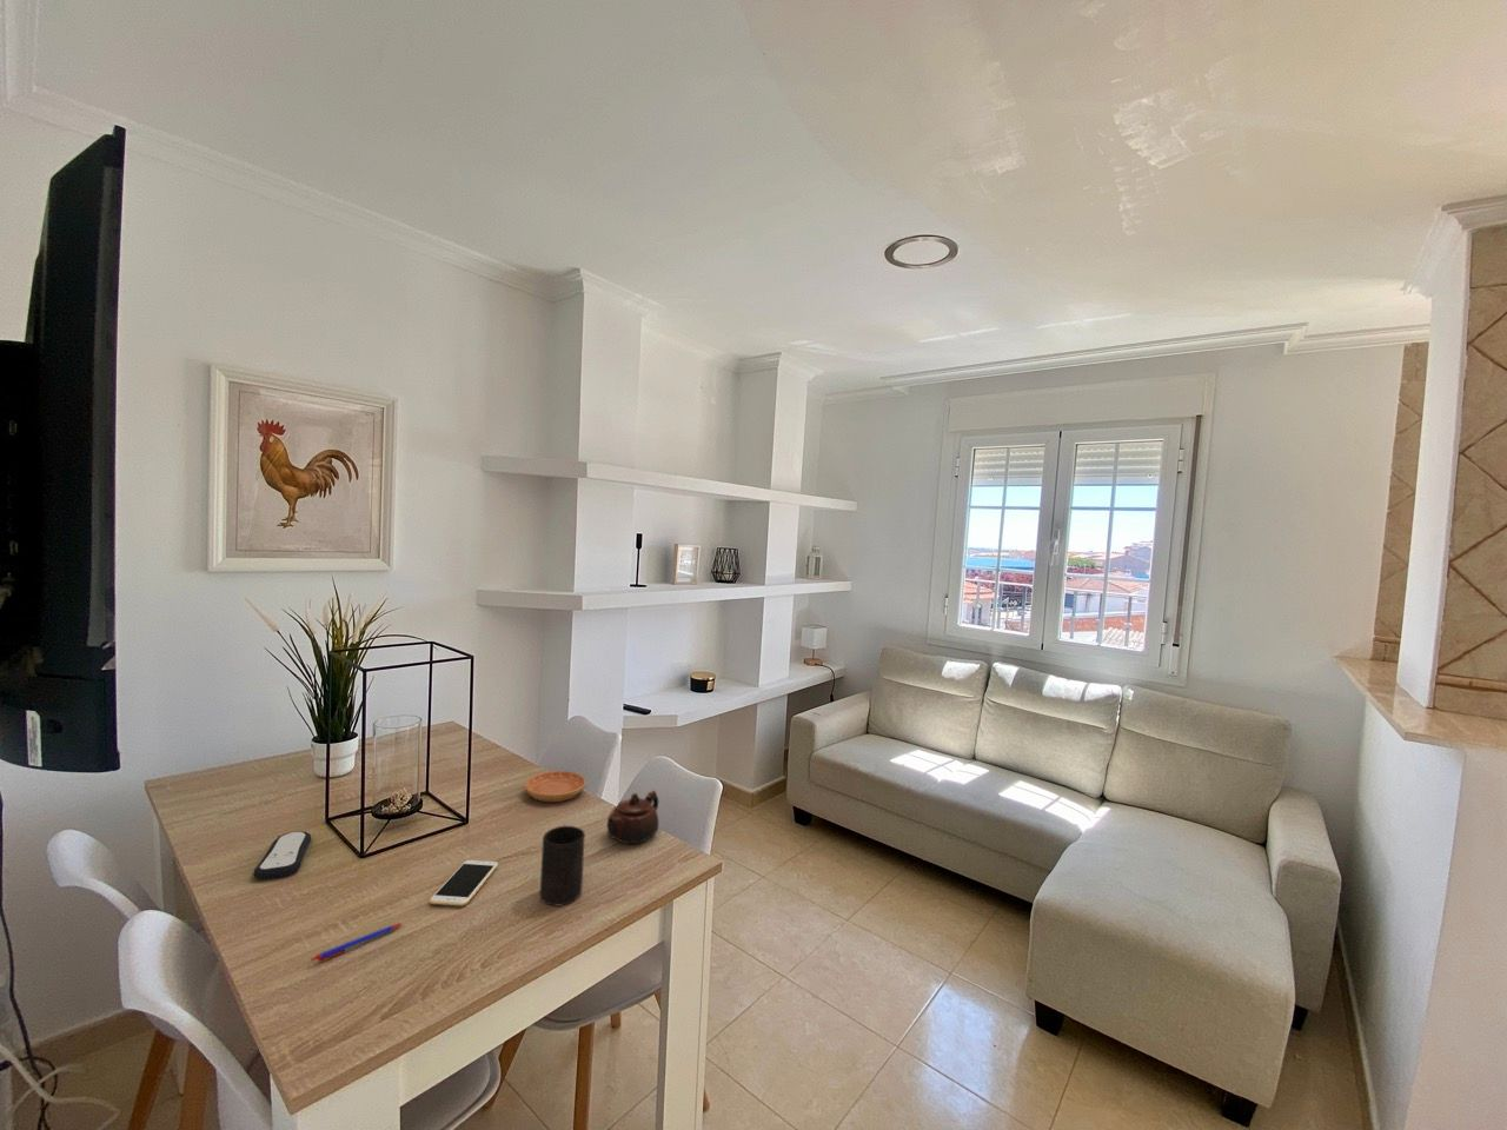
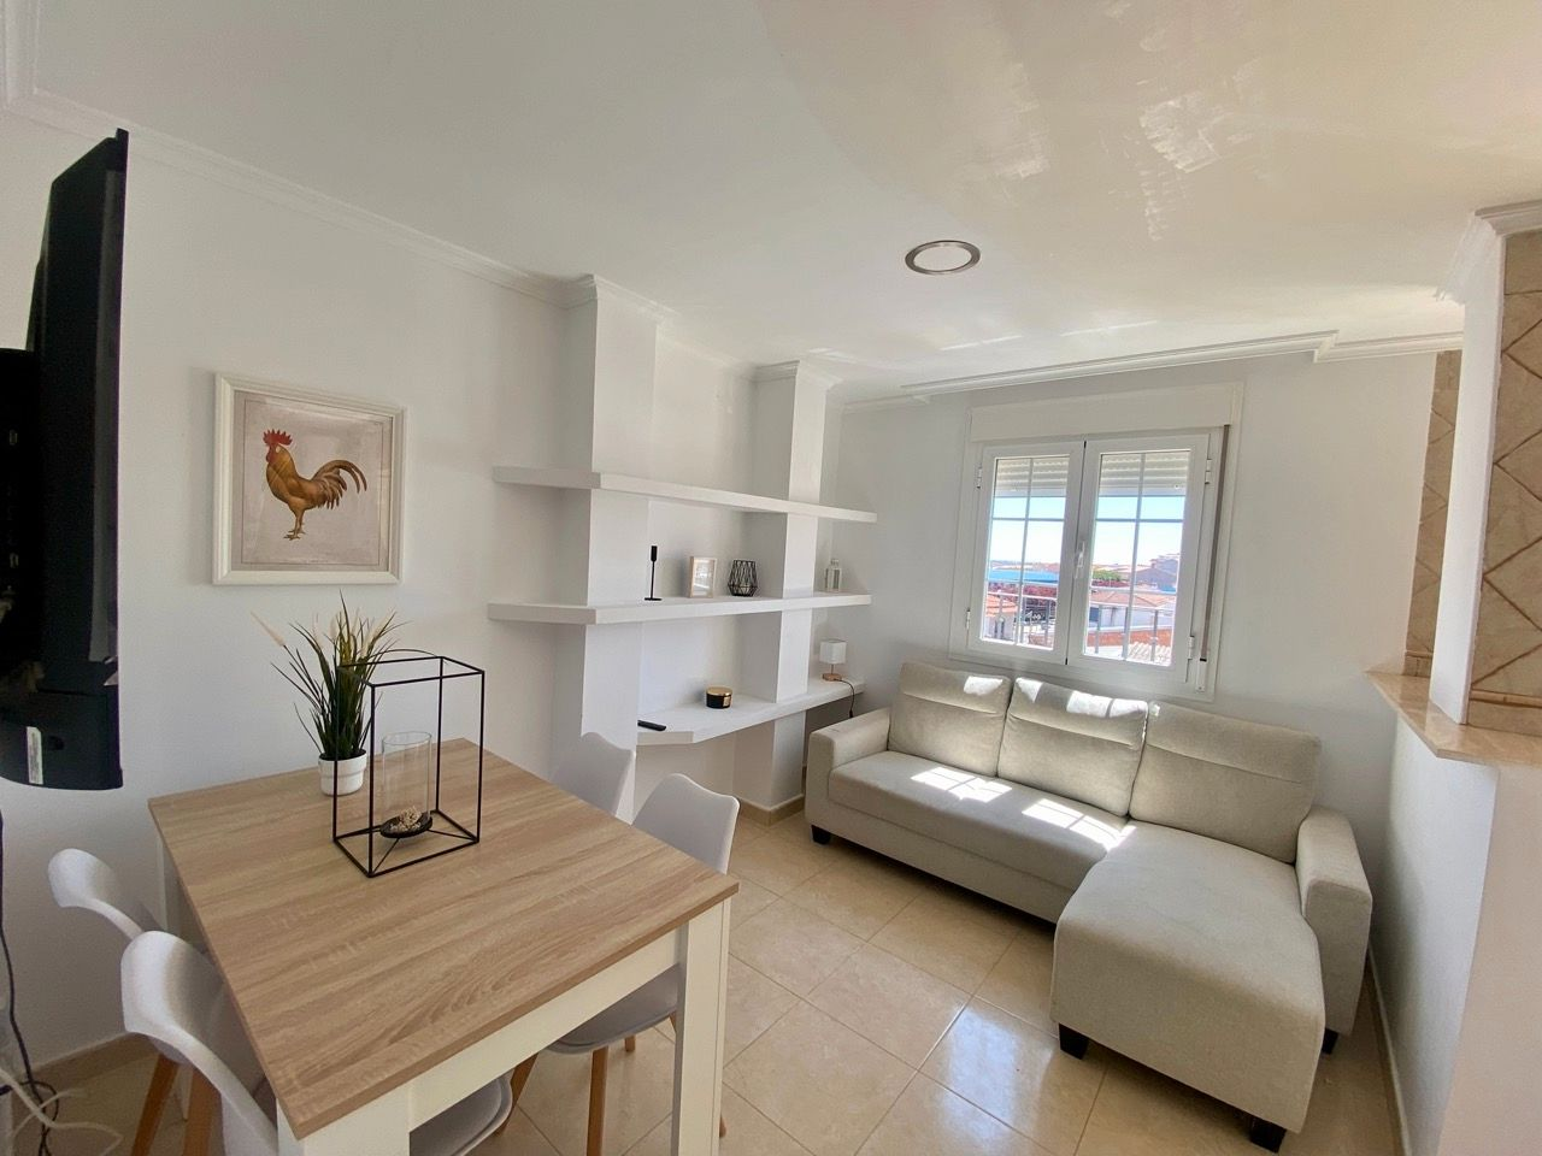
- remote control (285, 852)
- teapot (635, 812)
- saucer (554, 786)
- pen (360, 939)
- cup (561, 864)
- smartphone (465, 881)
